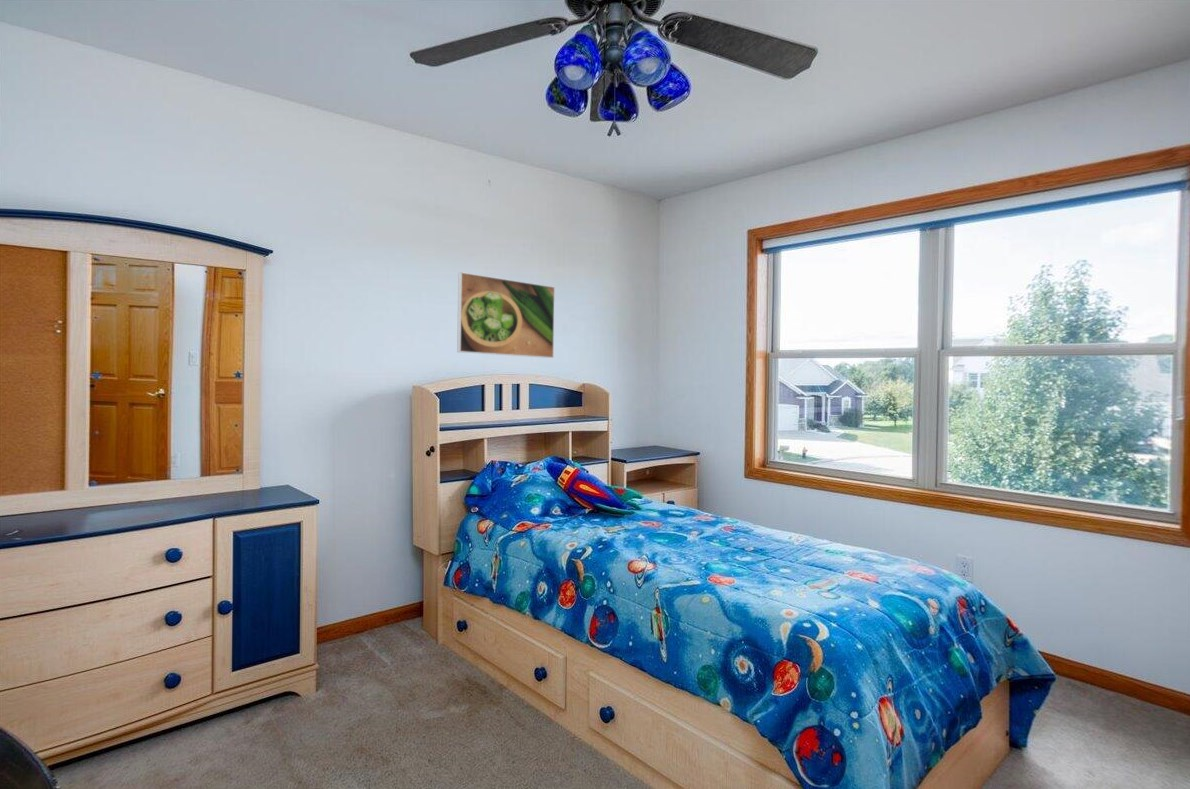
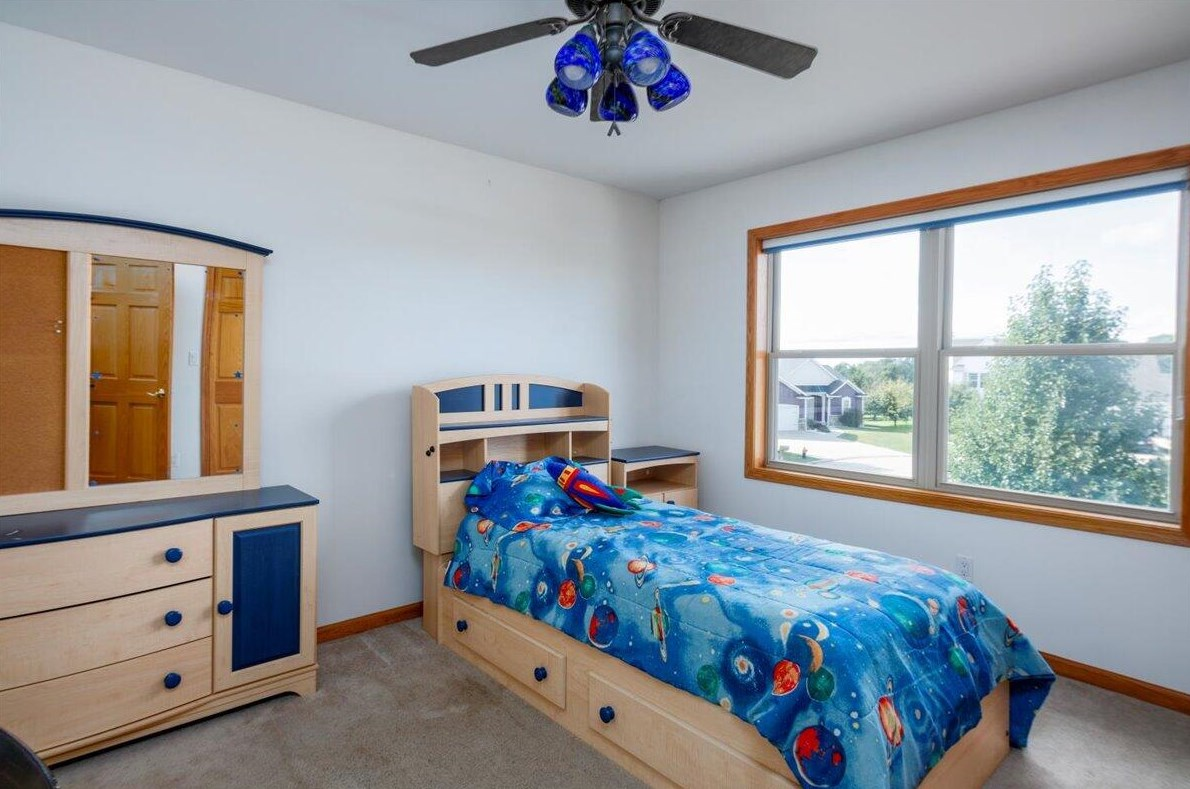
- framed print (508, 317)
